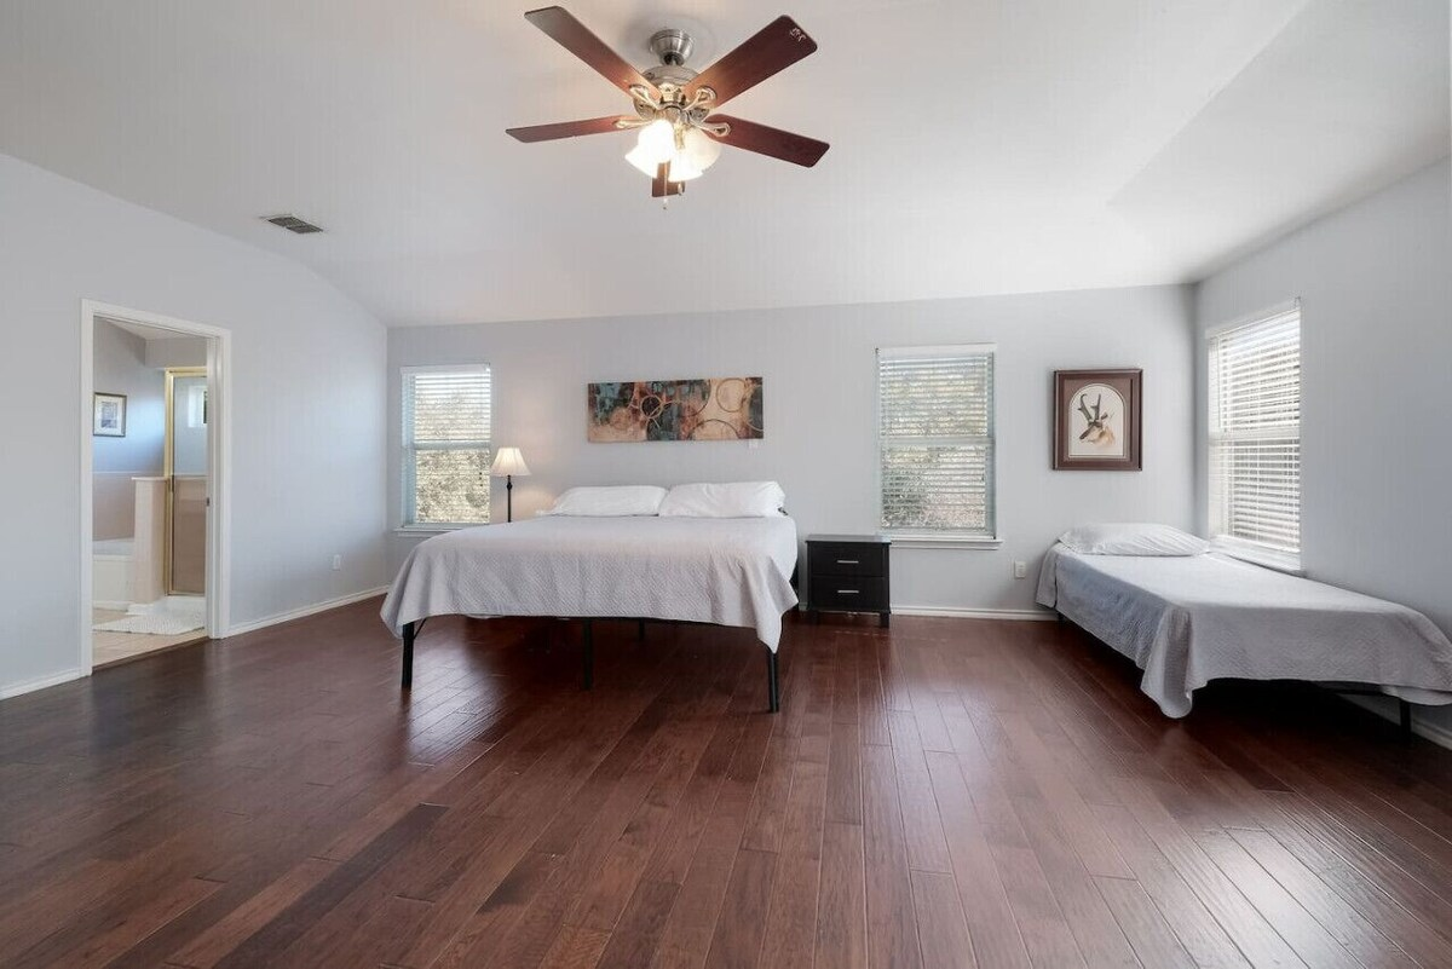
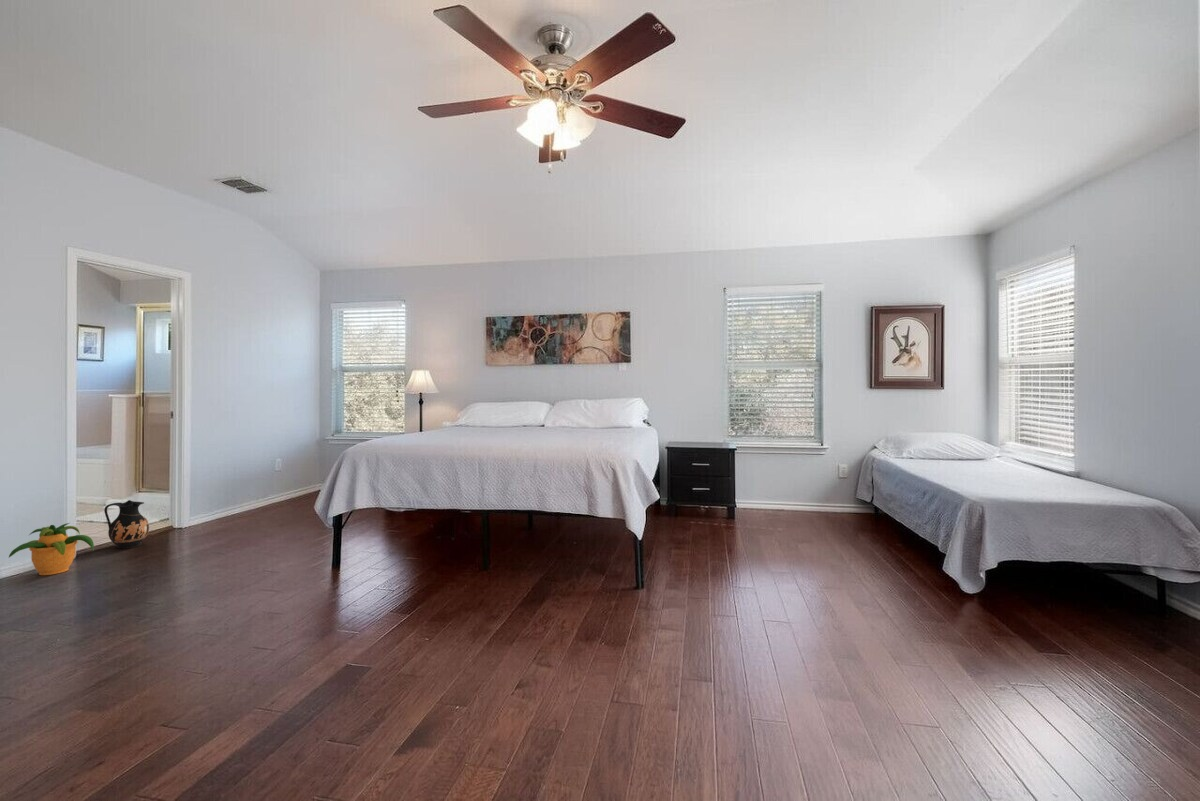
+ potted plant (49, 548)
+ ceramic jug (128, 523)
